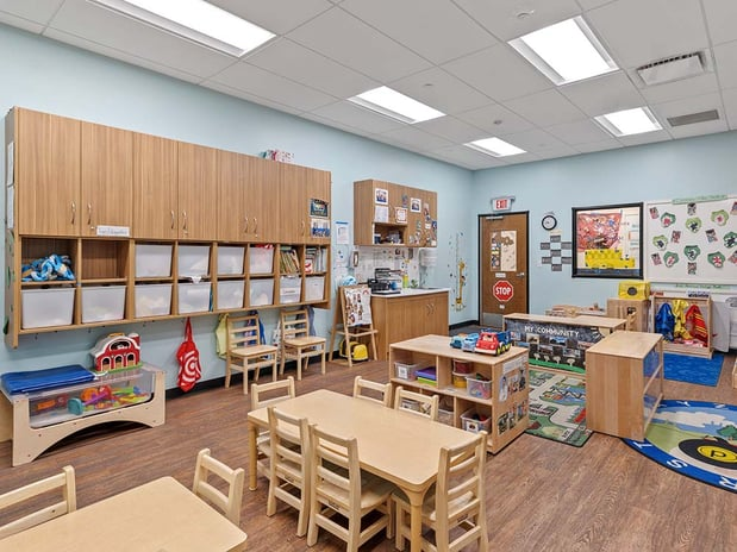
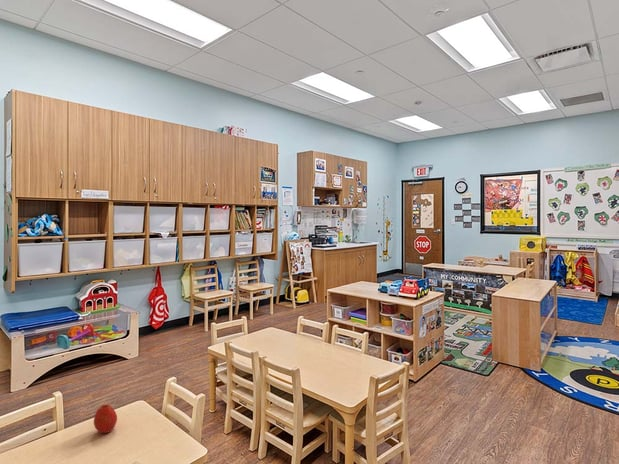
+ apple (105, 417)
